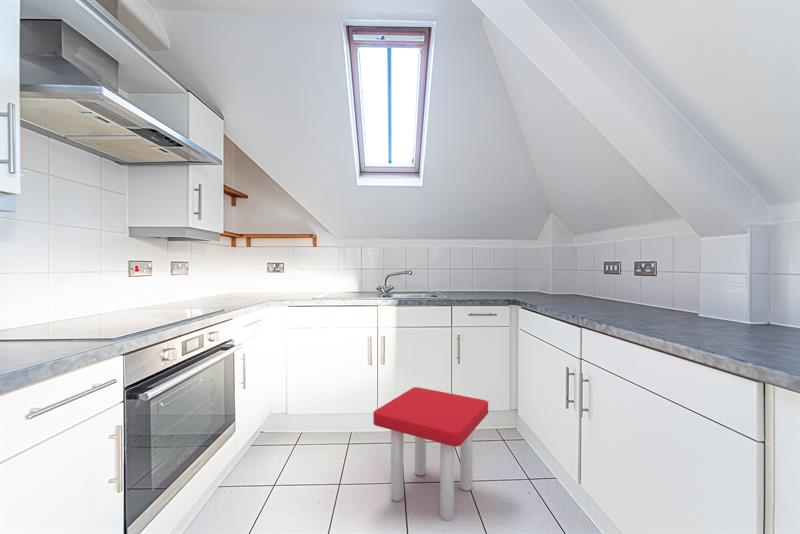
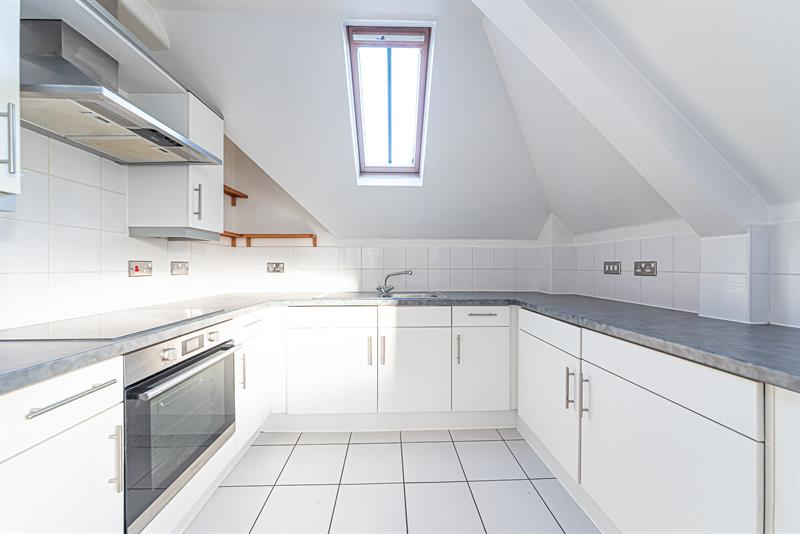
- stool (425, 449)
